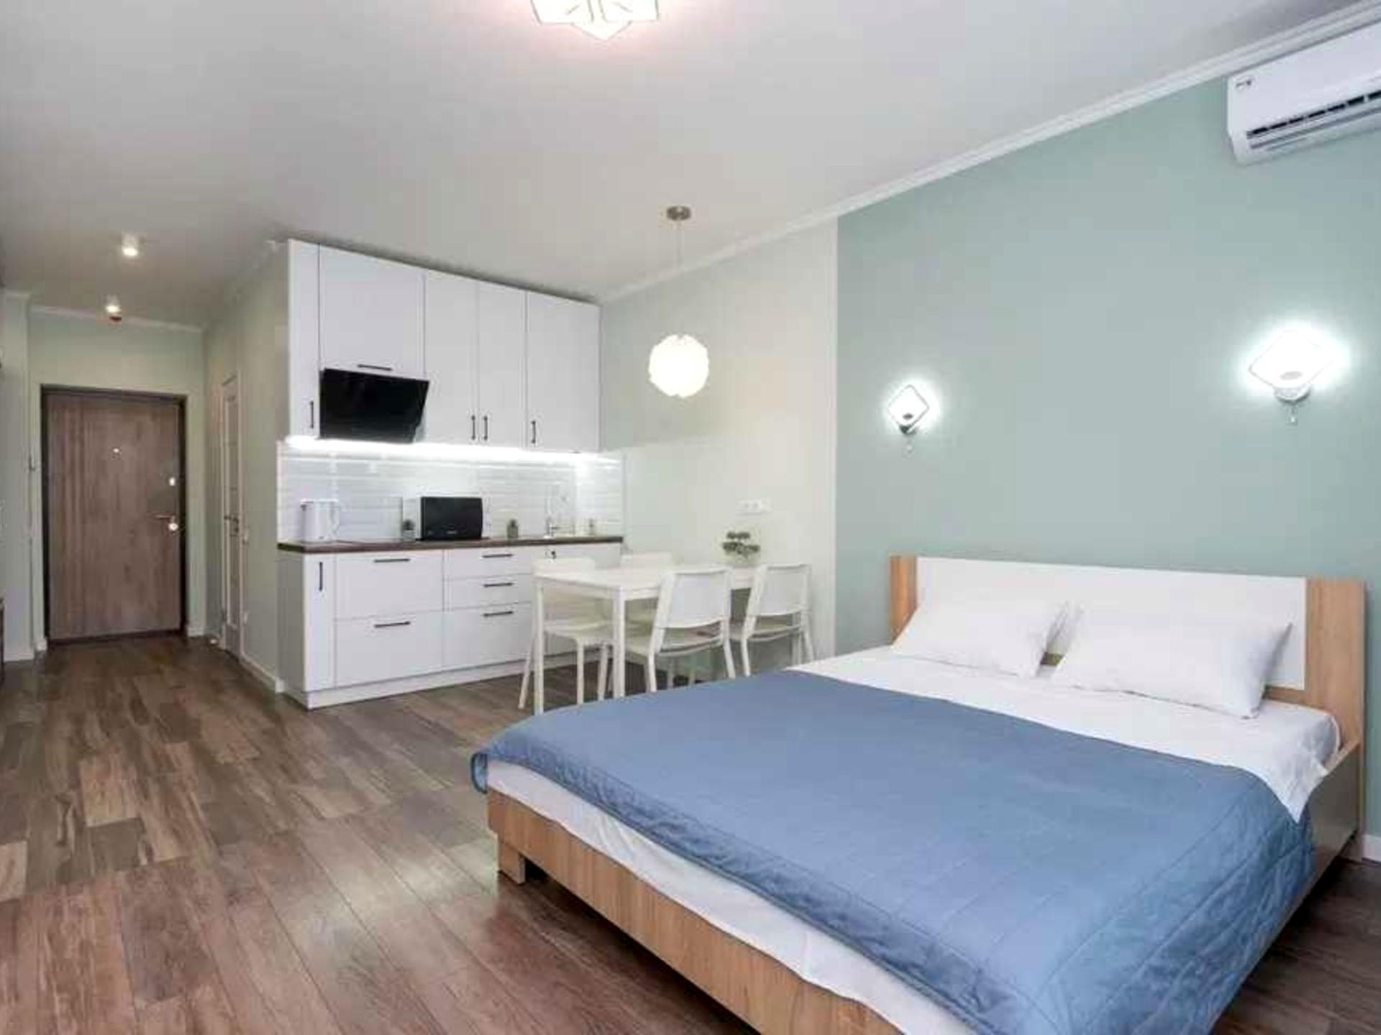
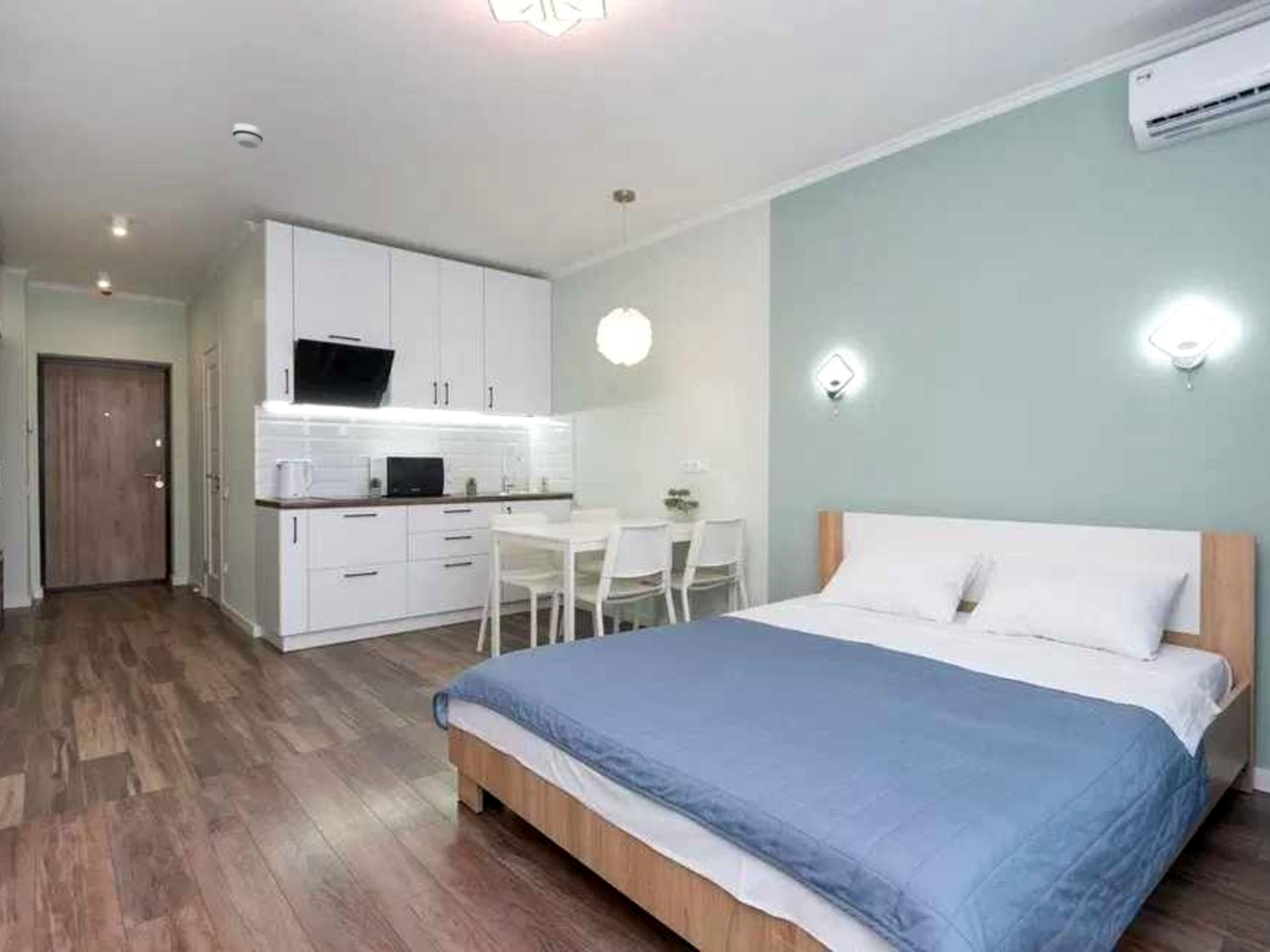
+ smoke detector (247, 136)
